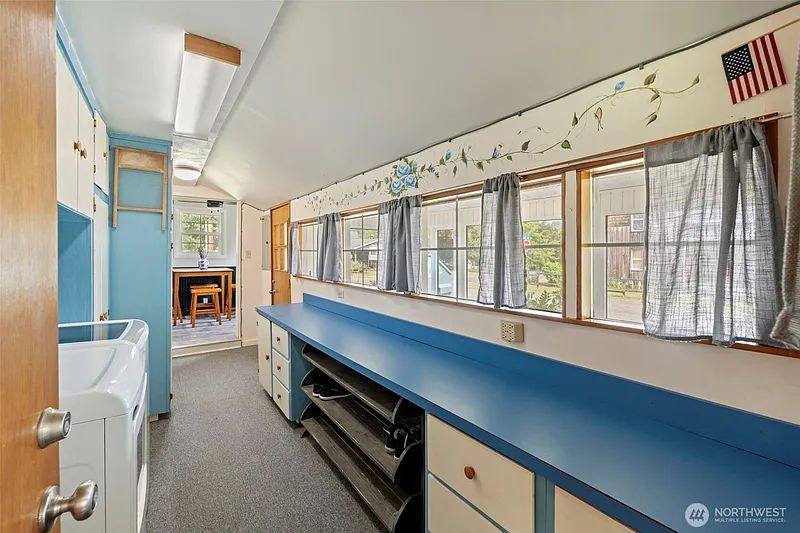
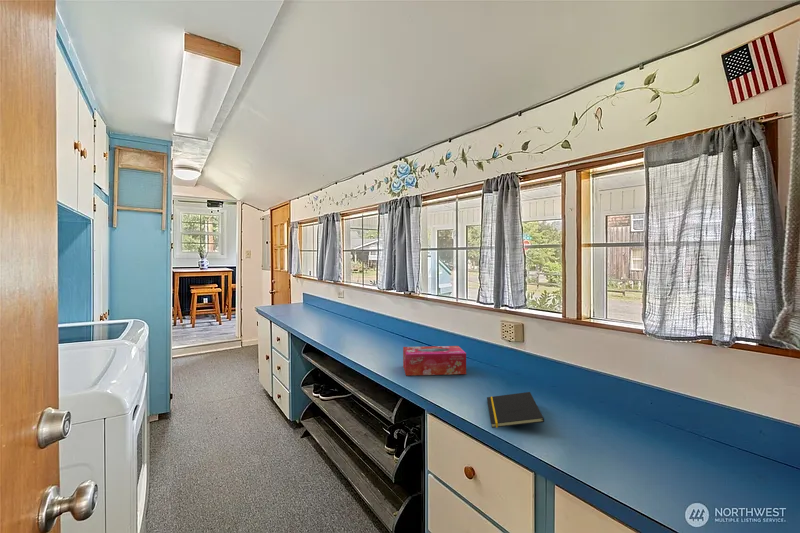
+ notepad (512, 408)
+ tissue box (433, 359)
